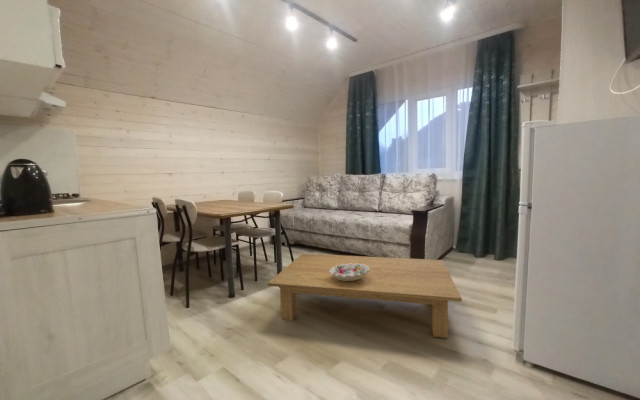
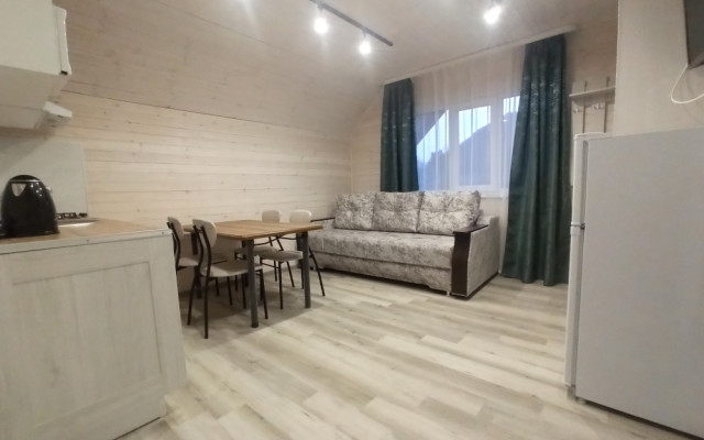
- decorative bowl (349, 272)
- coffee table (363, 288)
